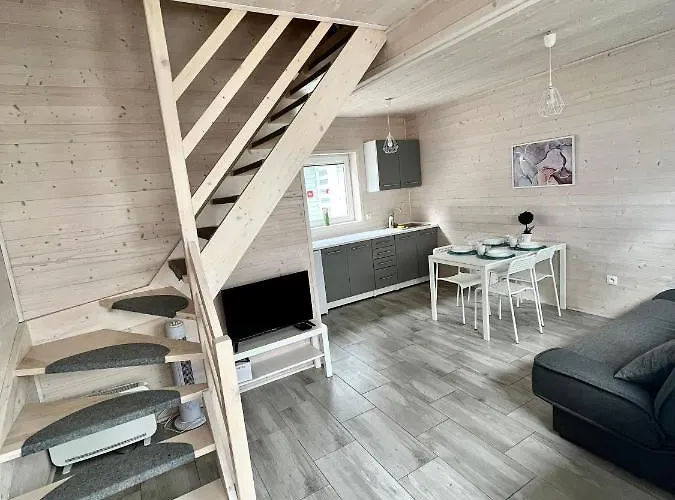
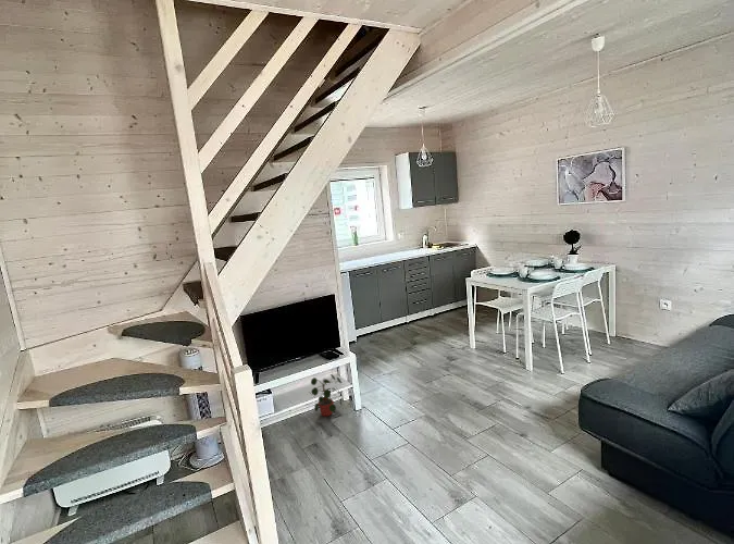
+ potted plant (326, 393)
